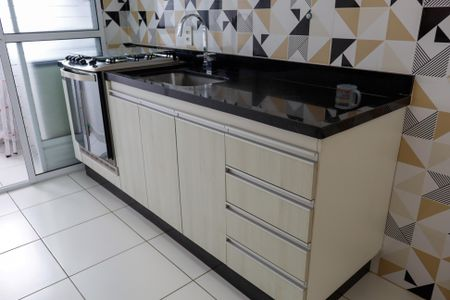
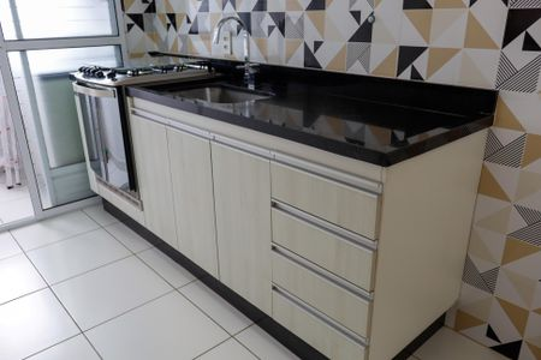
- cup (348, 97)
